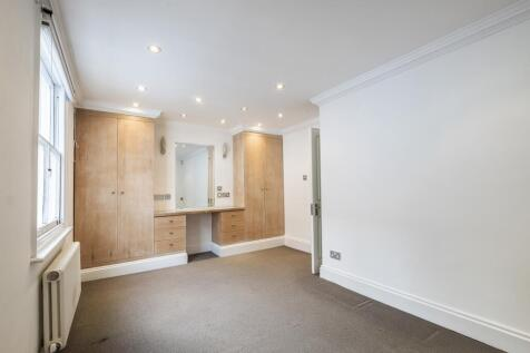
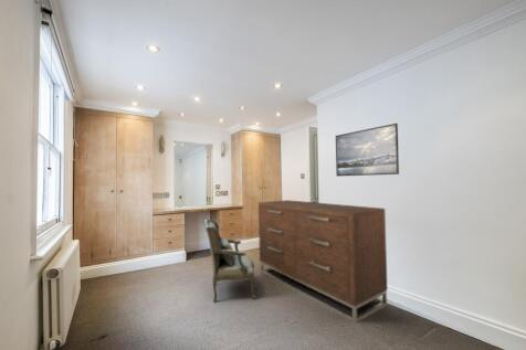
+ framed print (364, 152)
+ dresser (312, 245)
+ armchair (229, 253)
